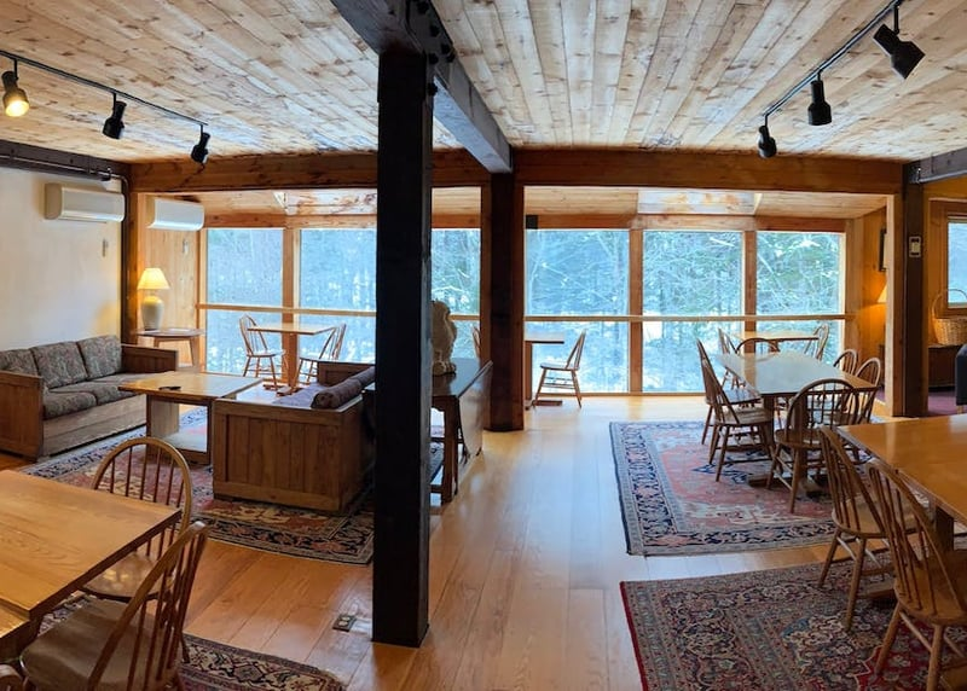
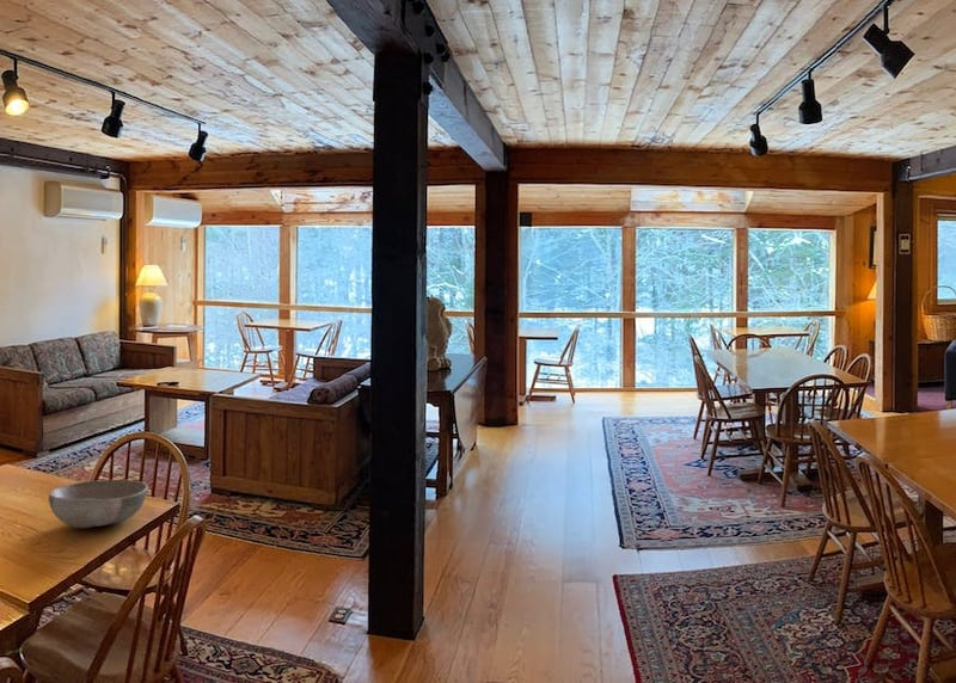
+ bowl (100, 505)
